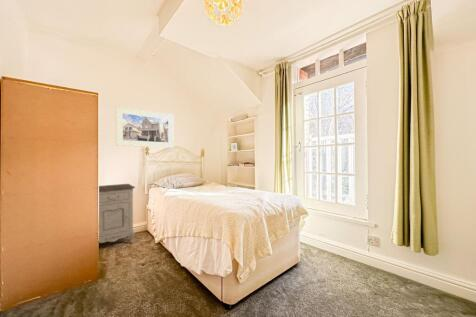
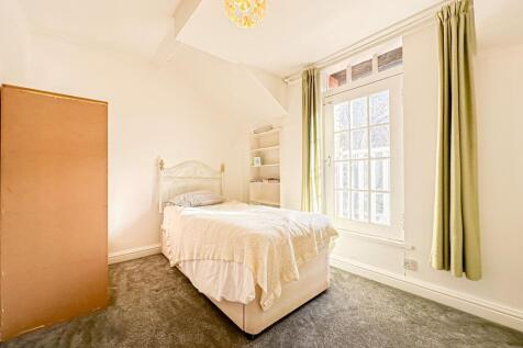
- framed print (147, 129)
- nightstand (112, 215)
